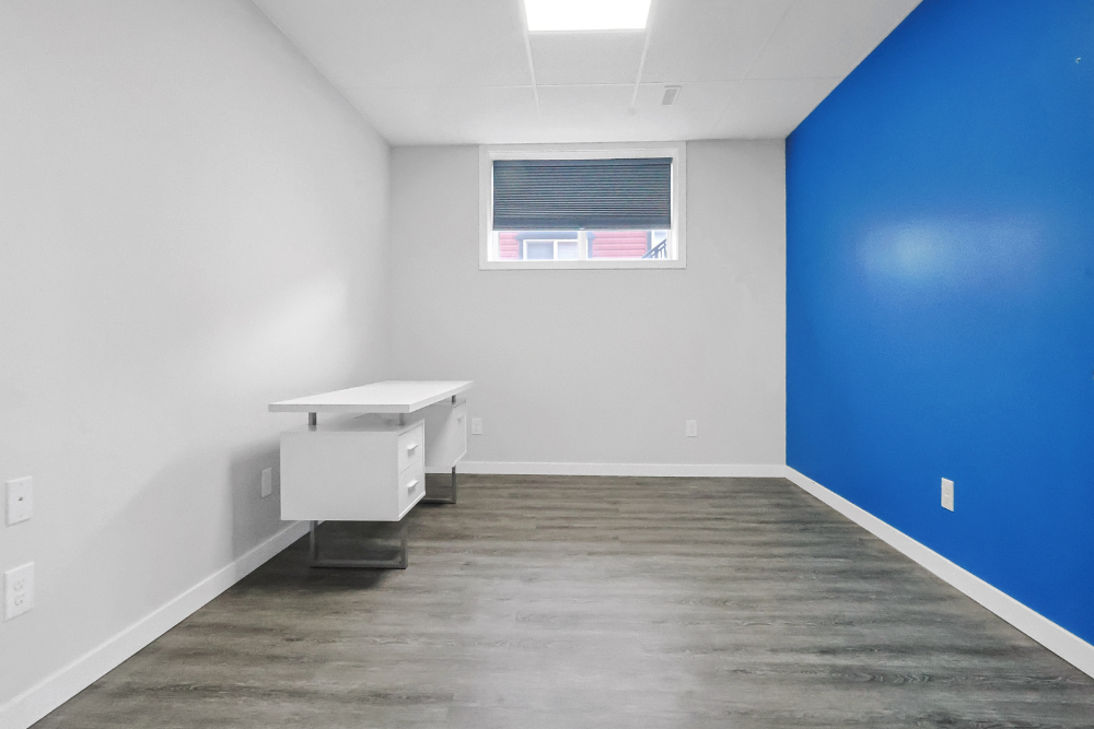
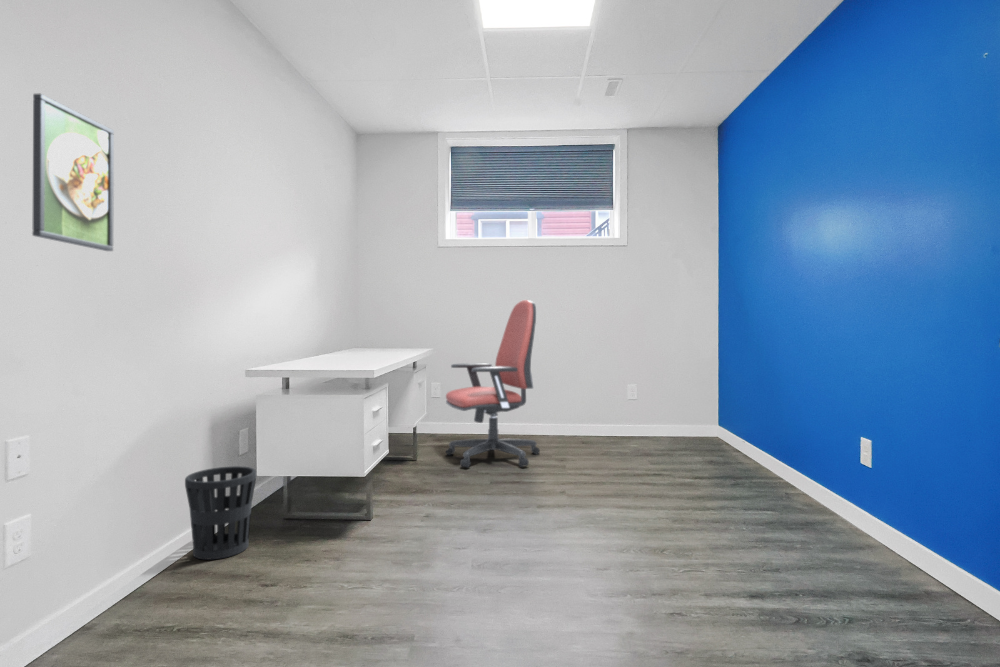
+ wastebasket (221, 511)
+ office chair (496, 378)
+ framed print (76, 178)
